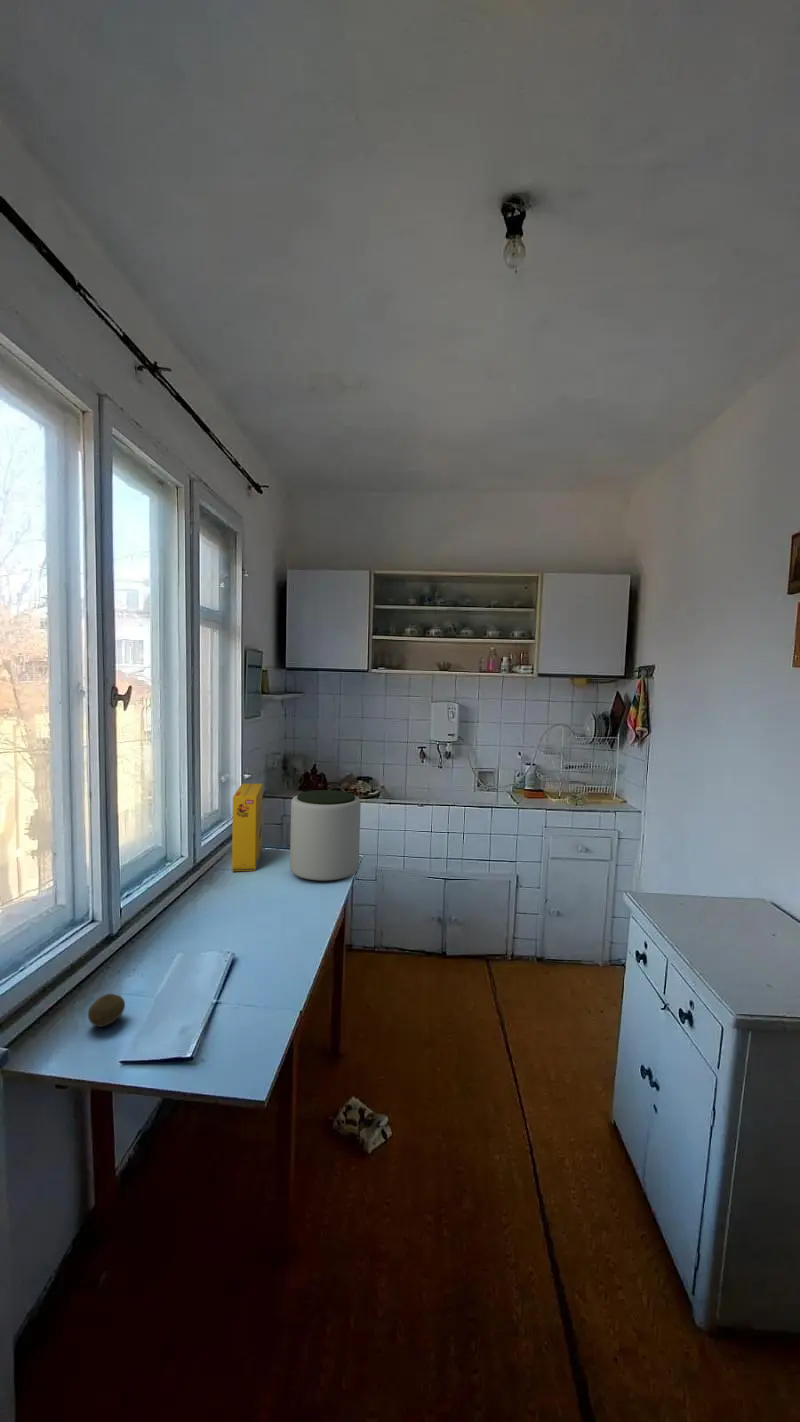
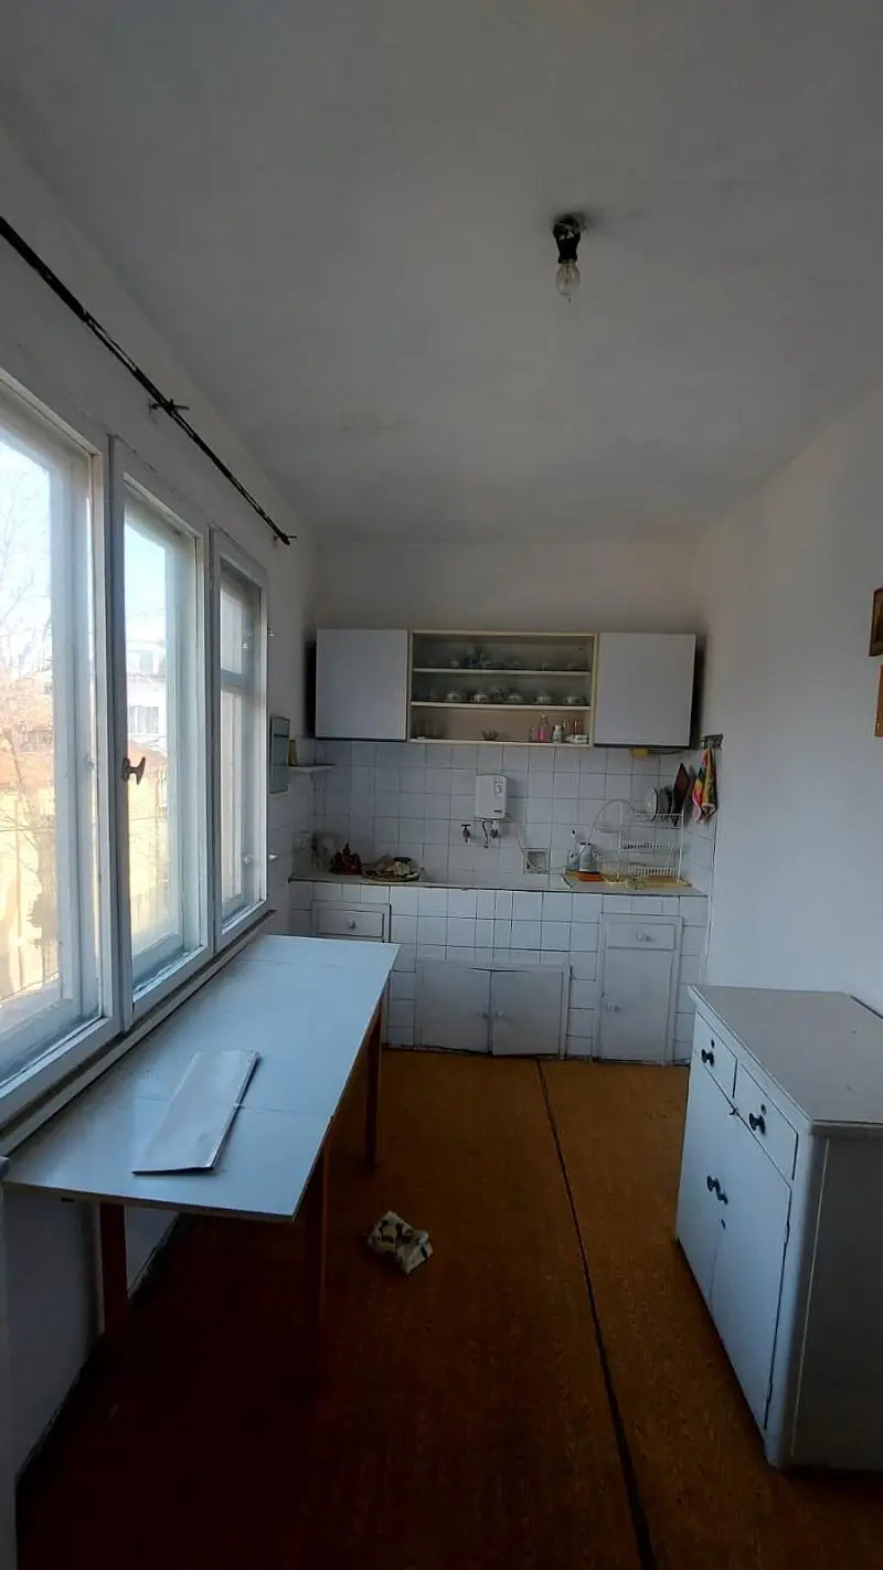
- fruit (106, 1009)
- plant pot (325, 833)
- cereal box (248, 825)
